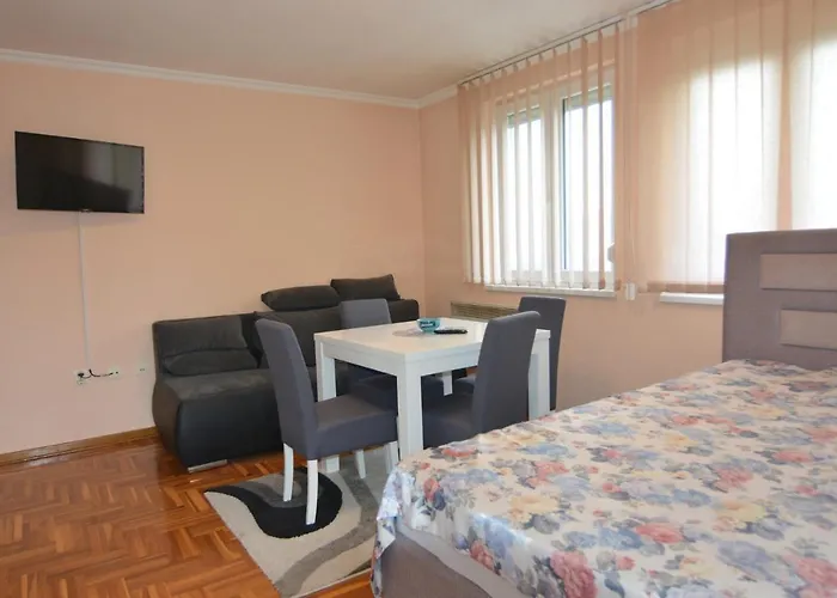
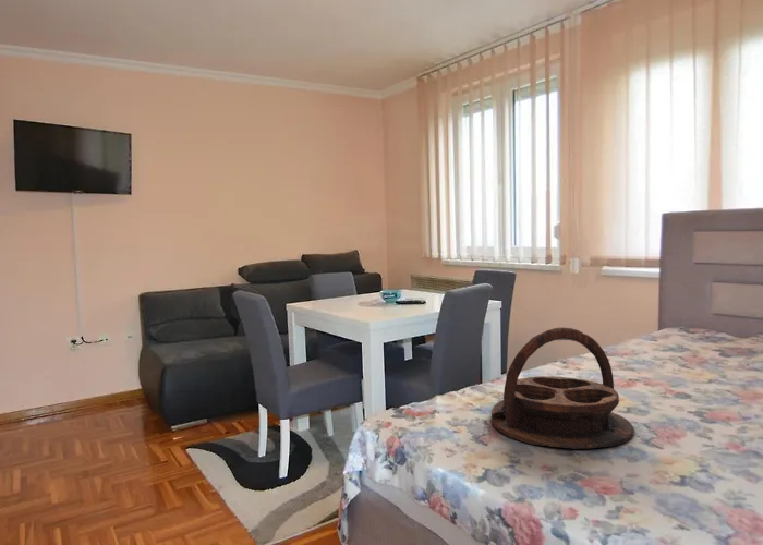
+ serving tray (559, 377)
